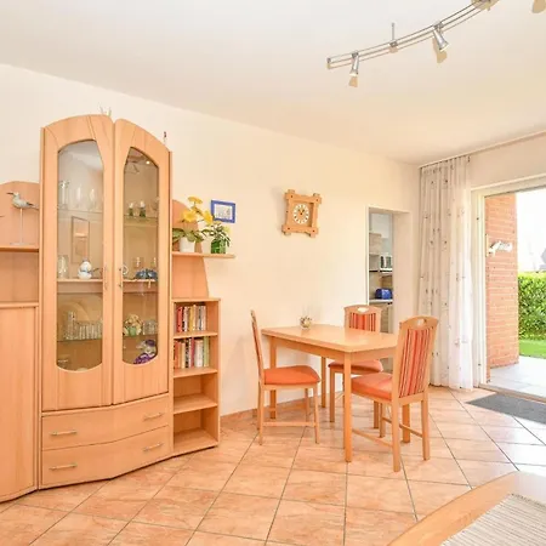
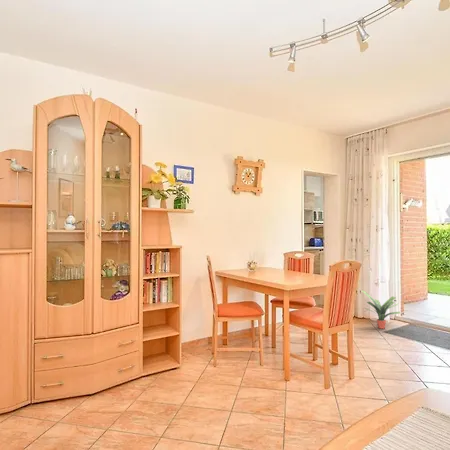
+ potted plant (379, 309)
